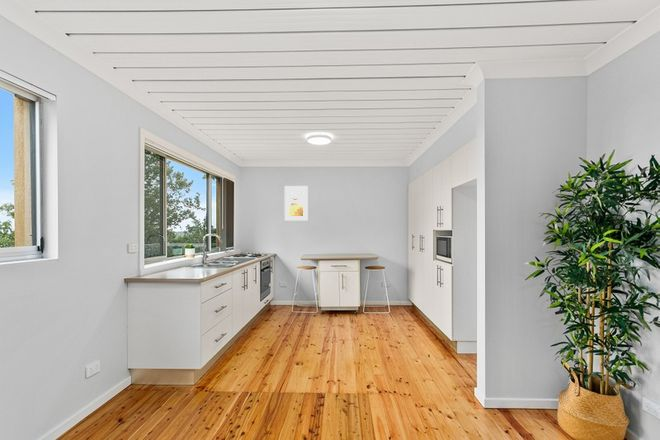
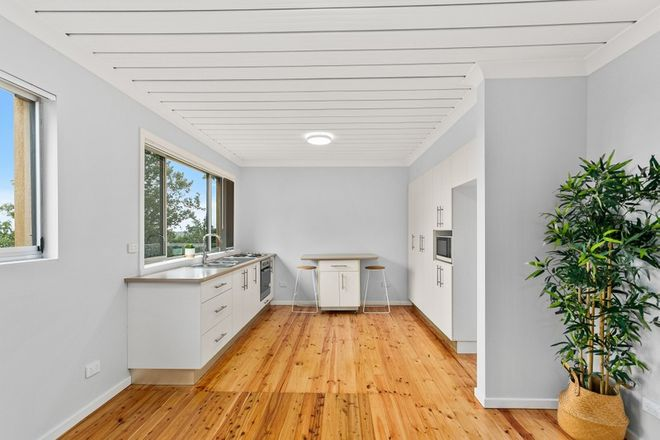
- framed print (296, 203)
